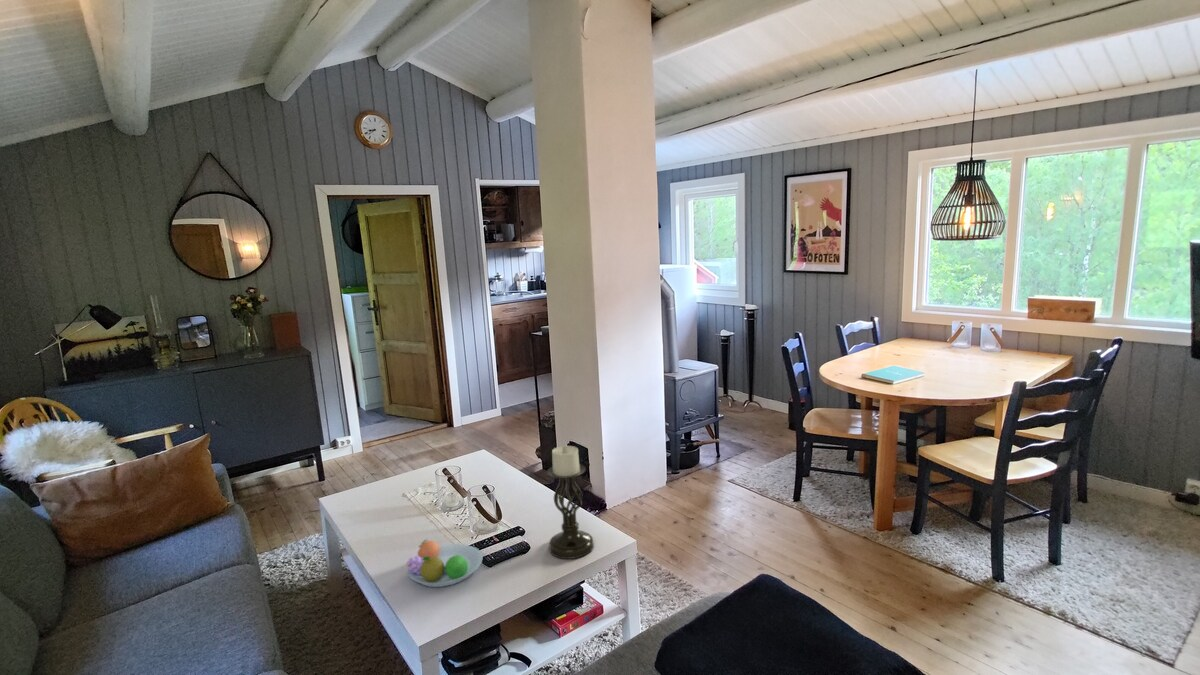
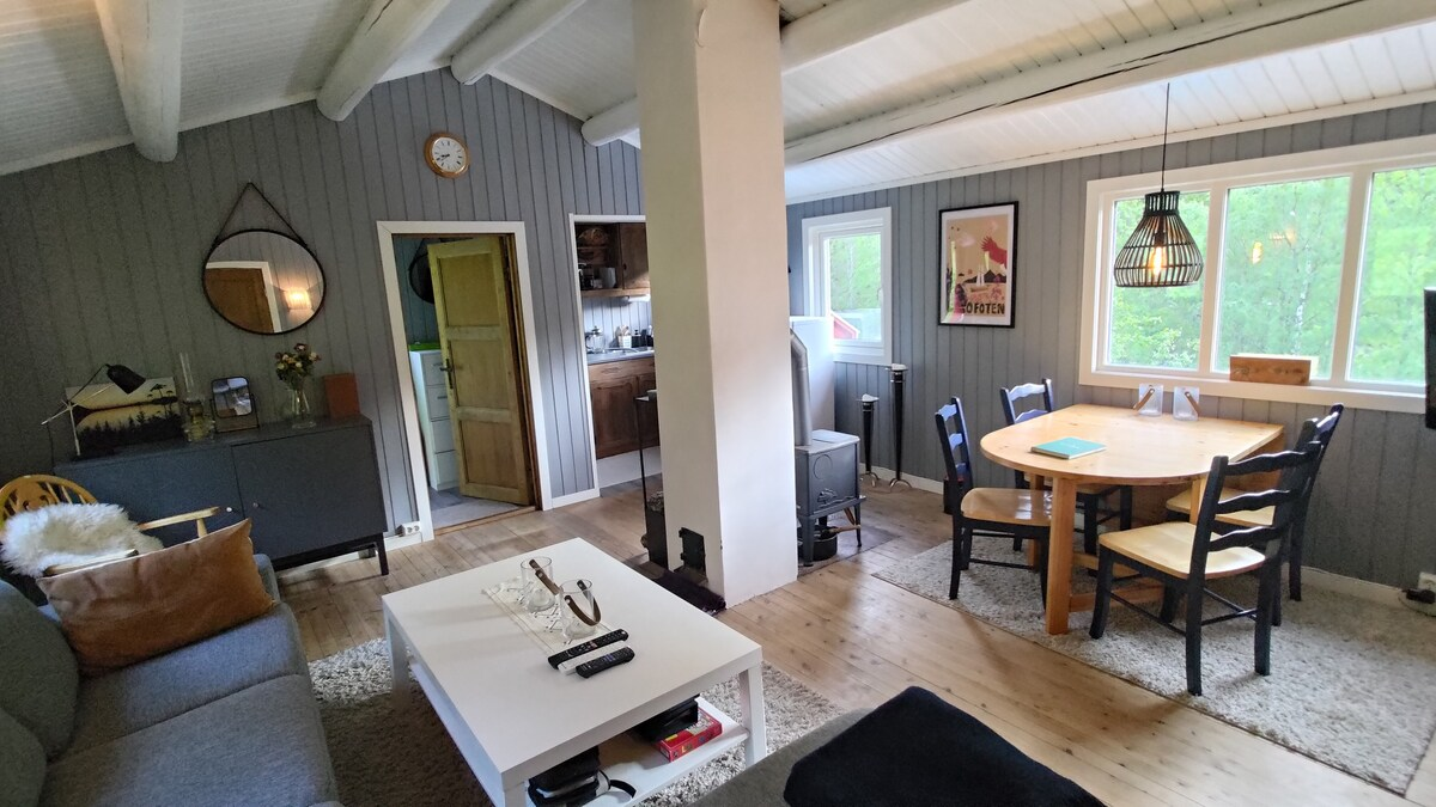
- candle holder (568, 497)
- fruit bowl (445, 558)
